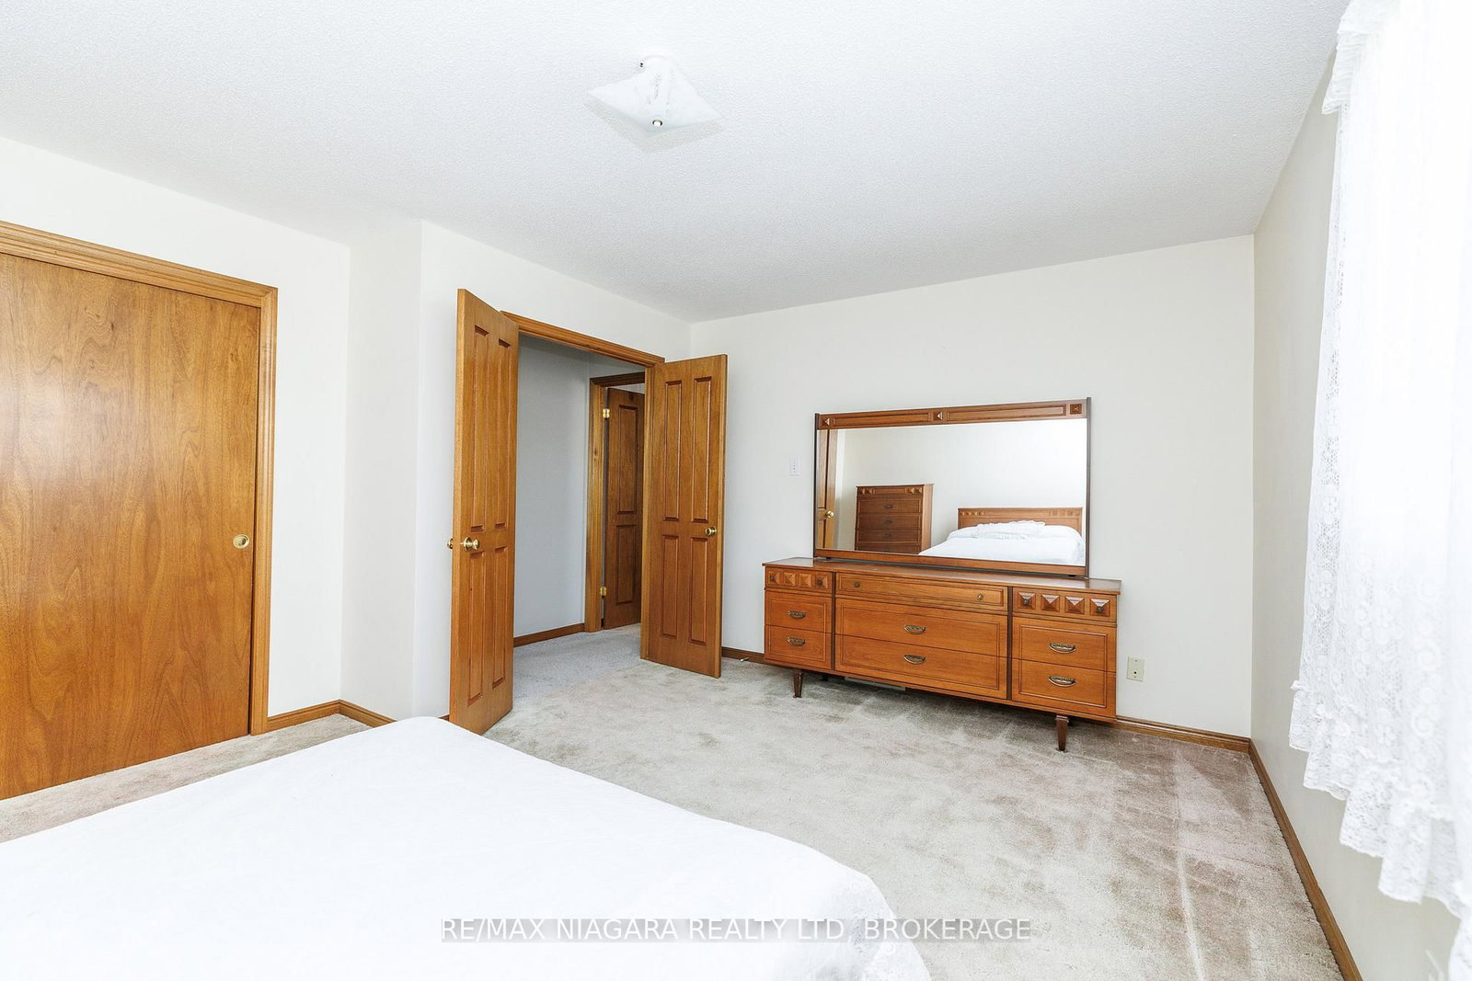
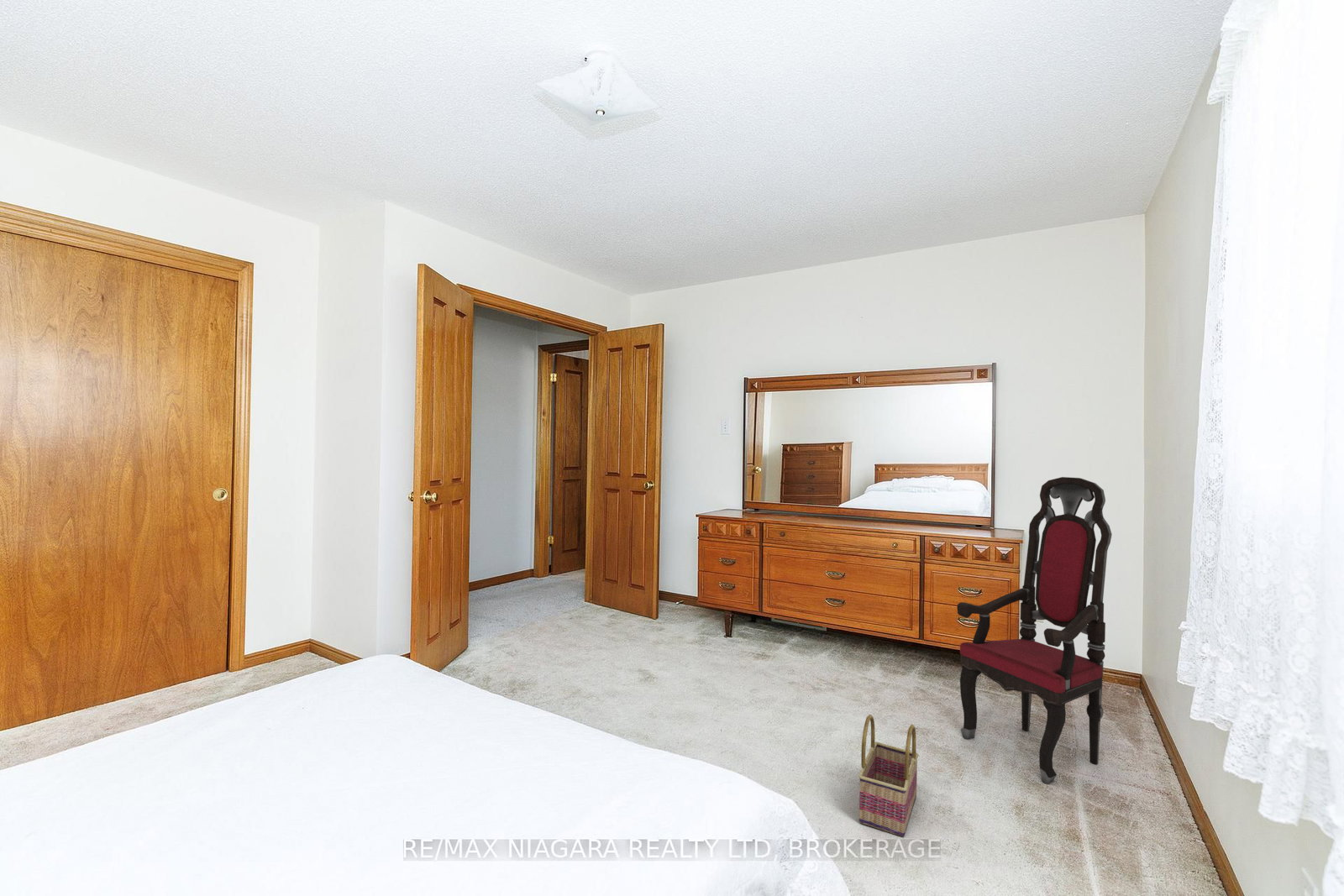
+ armchair (1032, 615)
+ basket (889, 765)
